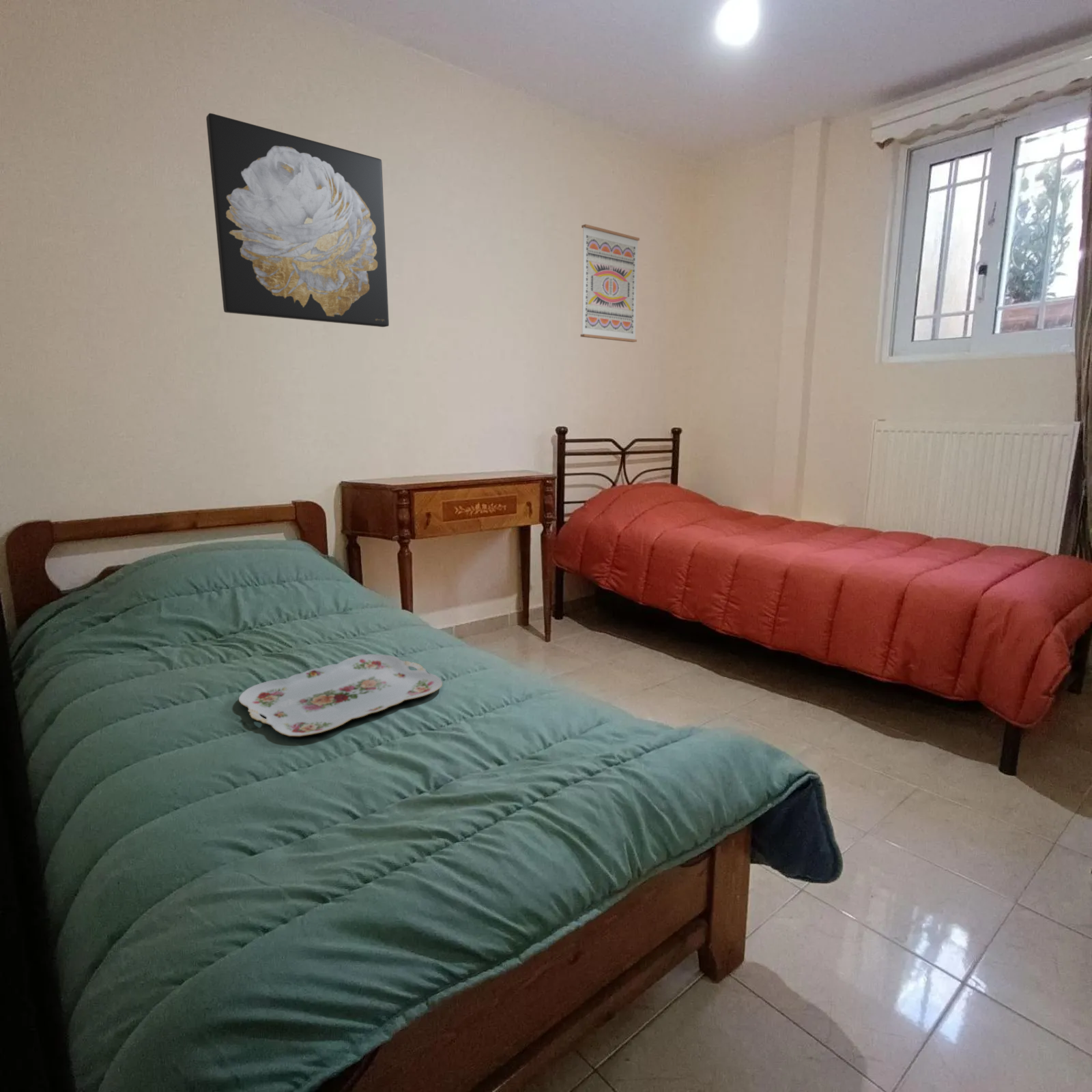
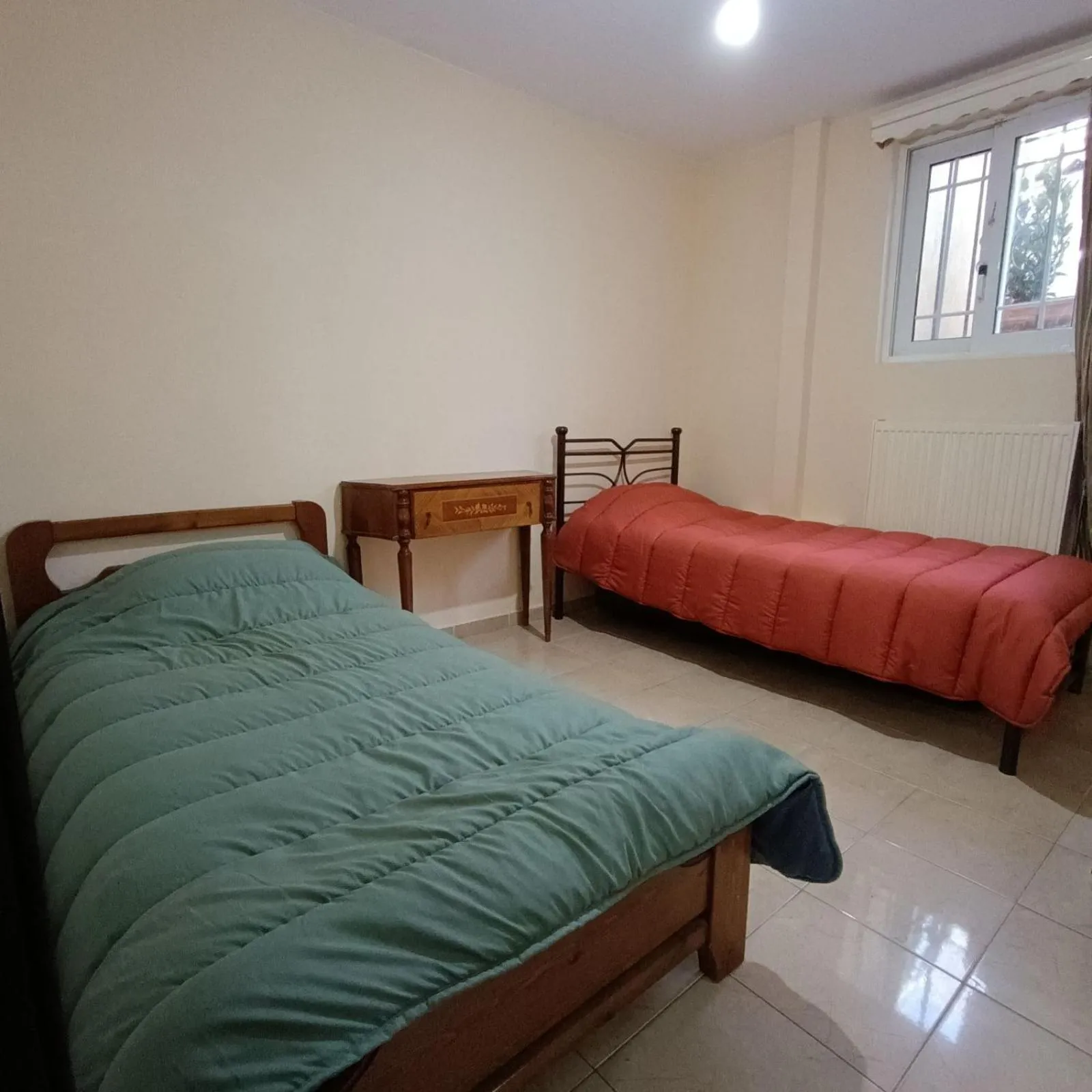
- wall art (610, 286)
- wall art (306, 232)
- serving tray (343, 691)
